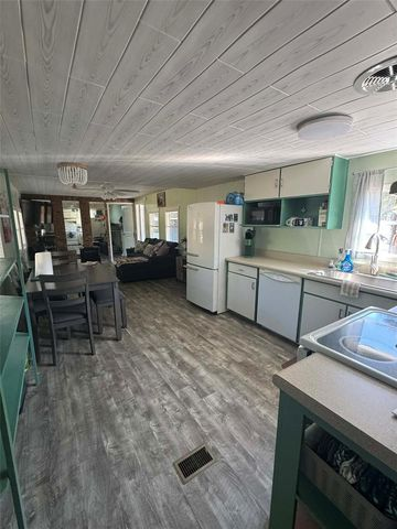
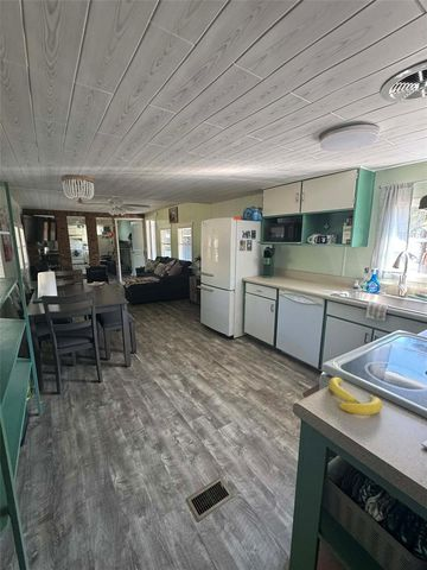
+ banana (351, 395)
